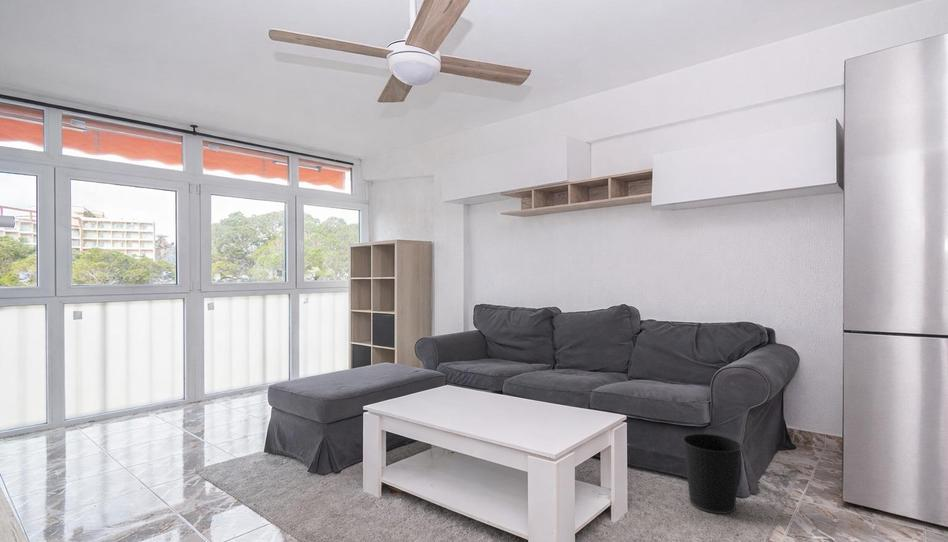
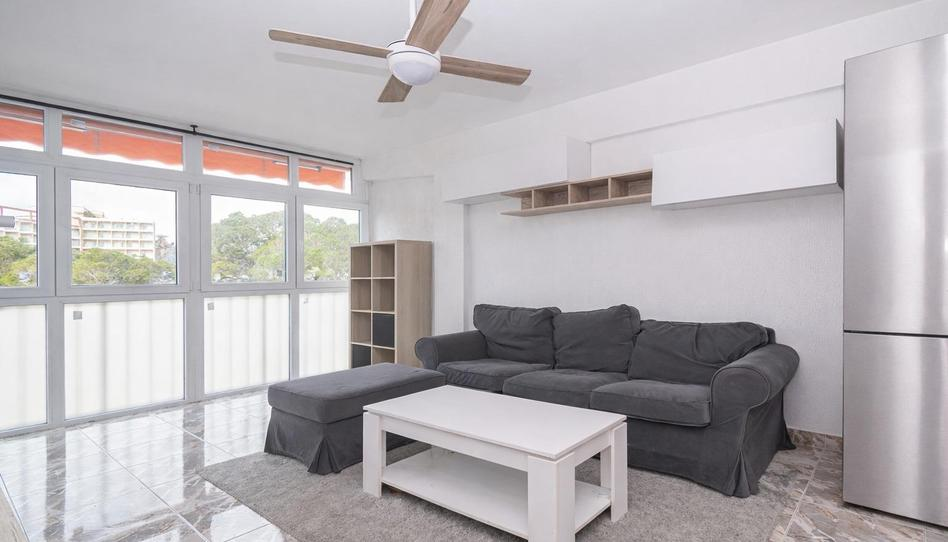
- wastebasket (711, 472)
